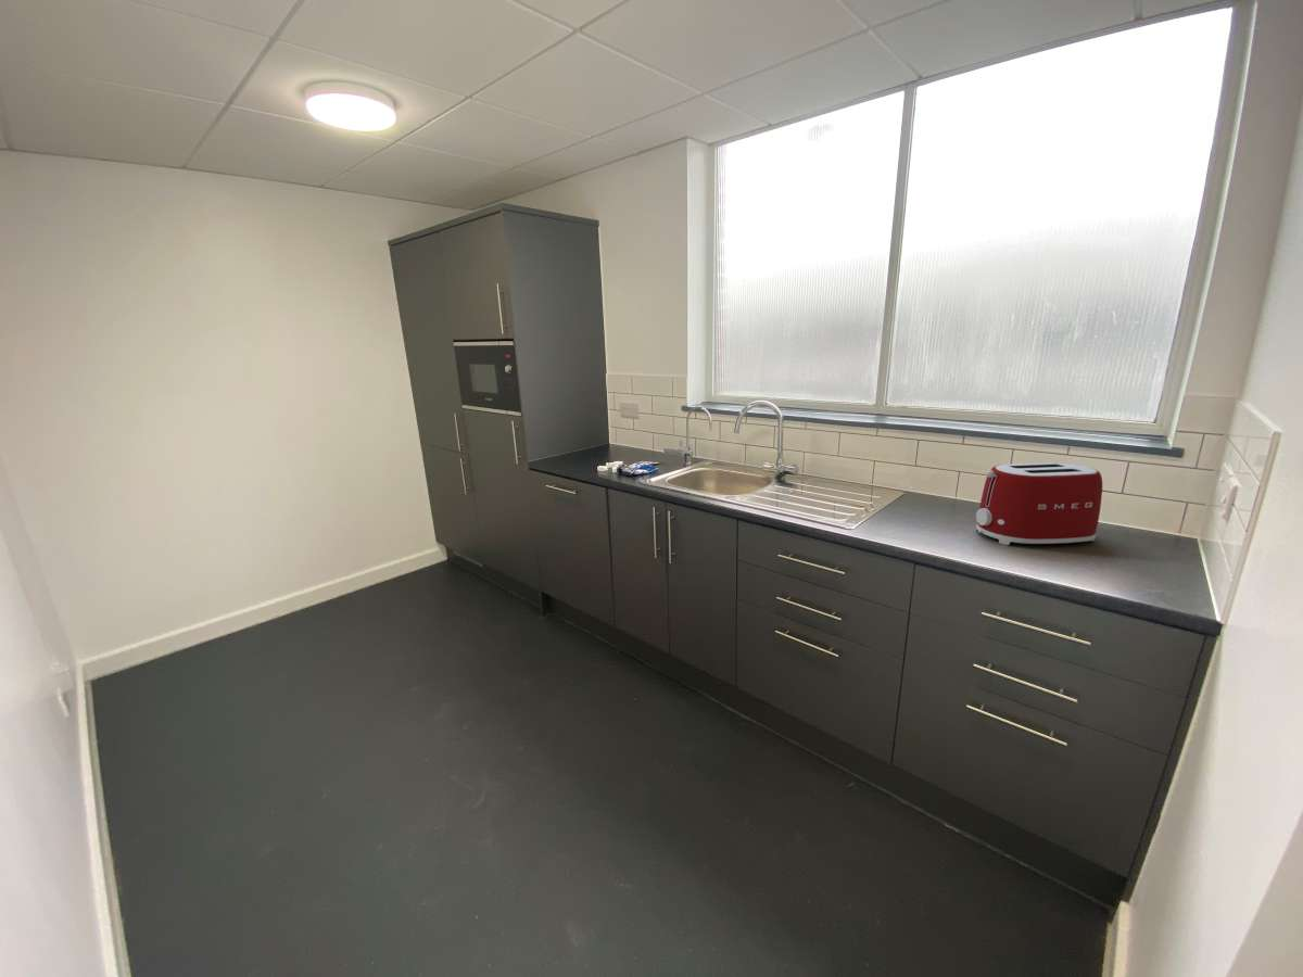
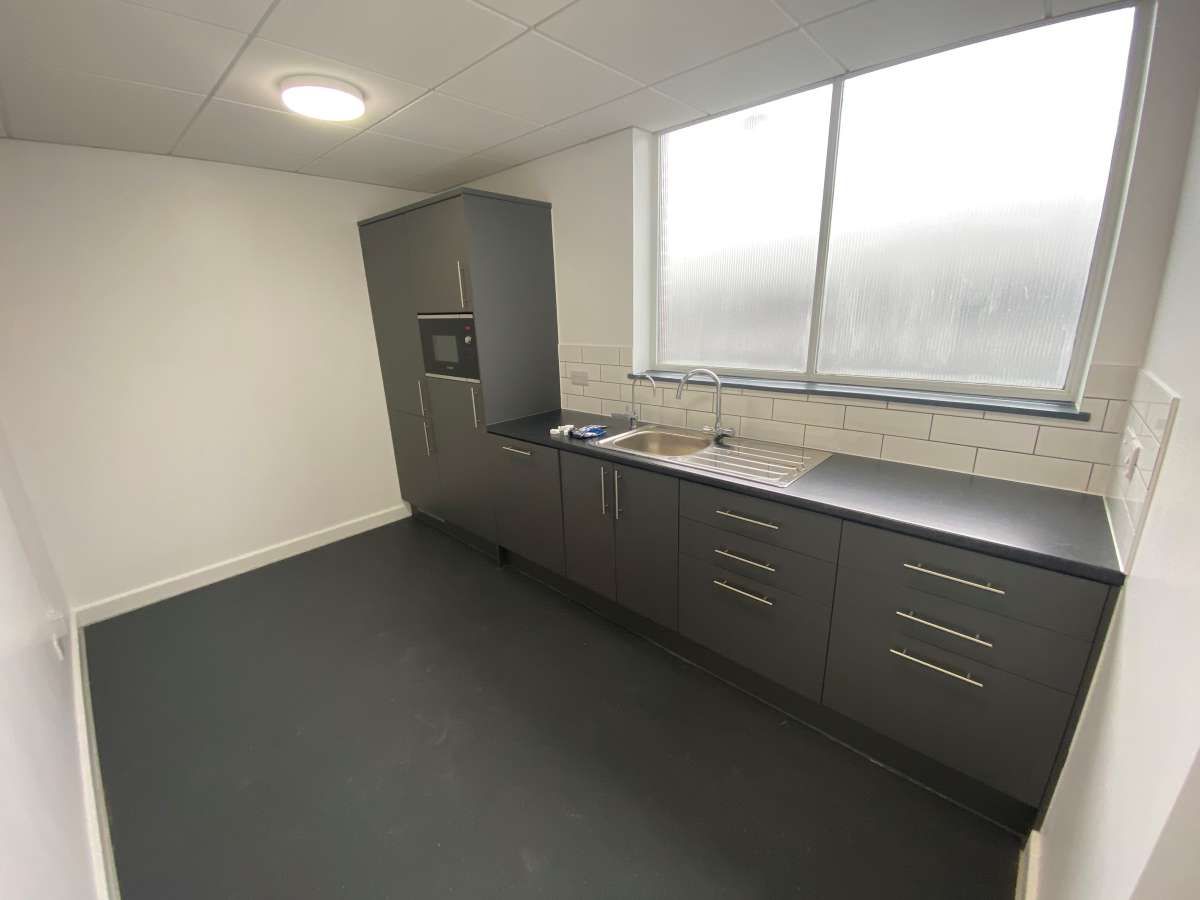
- toaster (1036, 502)
